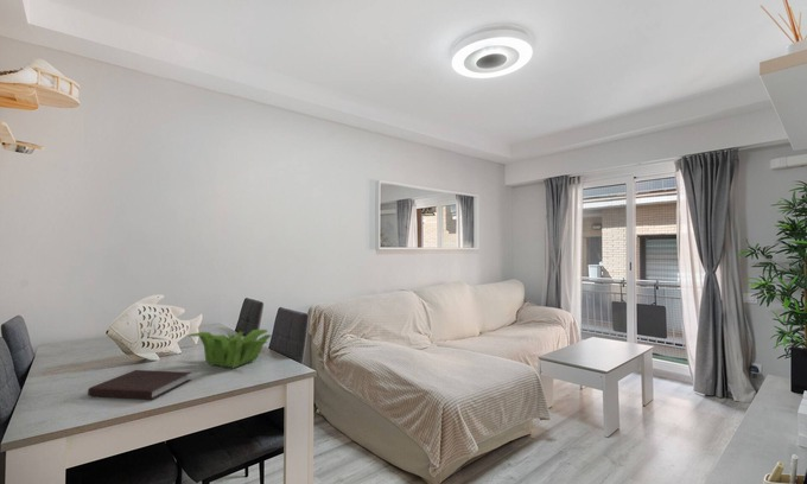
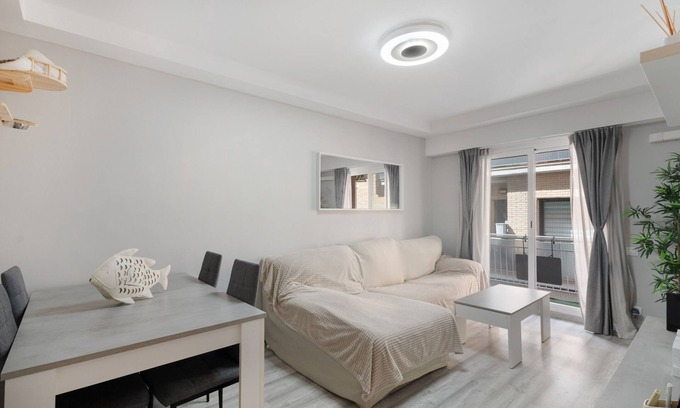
- plant (239, 344)
- notebook (142, 383)
